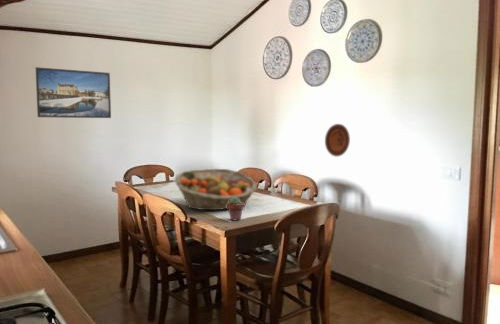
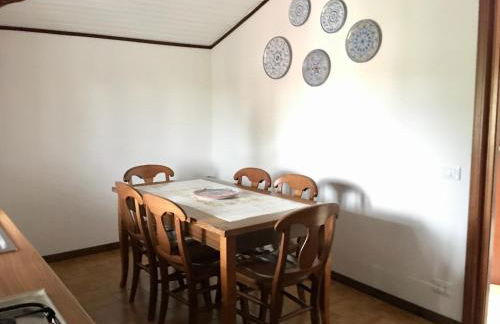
- potted succulent (235, 208)
- fruit basket (216, 188)
- decorative plate (337, 140)
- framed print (75, 94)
